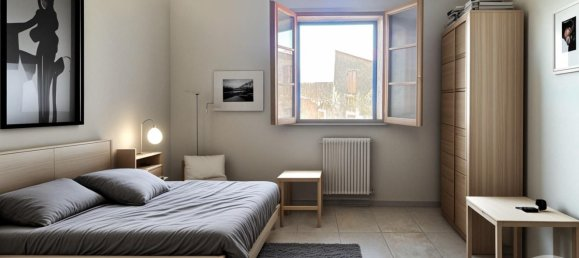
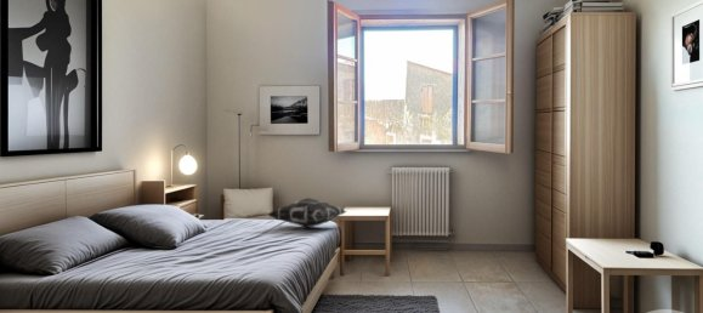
+ decorative pillow (307, 212)
